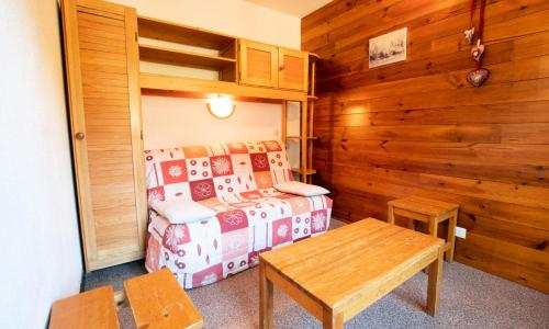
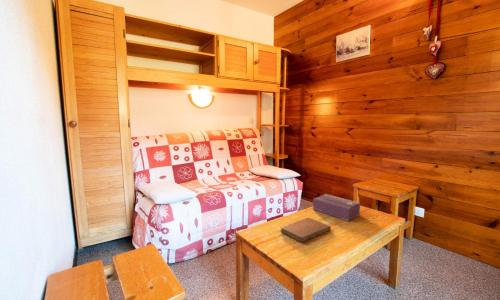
+ notebook (305, 228)
+ tissue box (335, 206)
